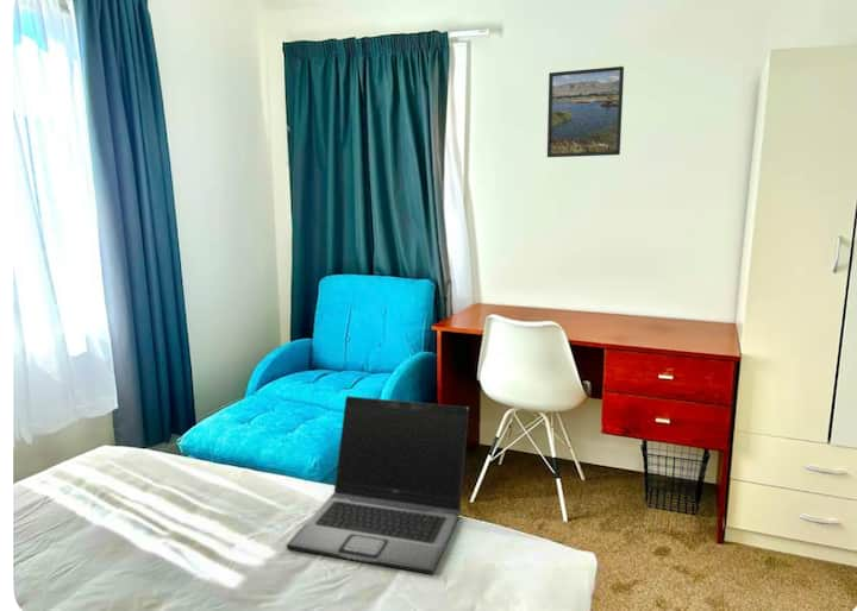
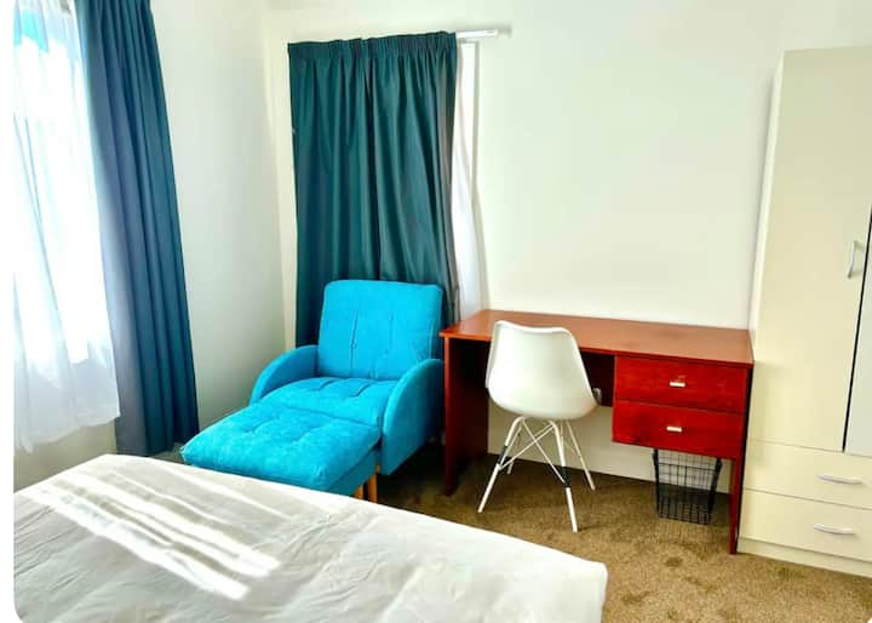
- laptop (383, 472)
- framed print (583, 113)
